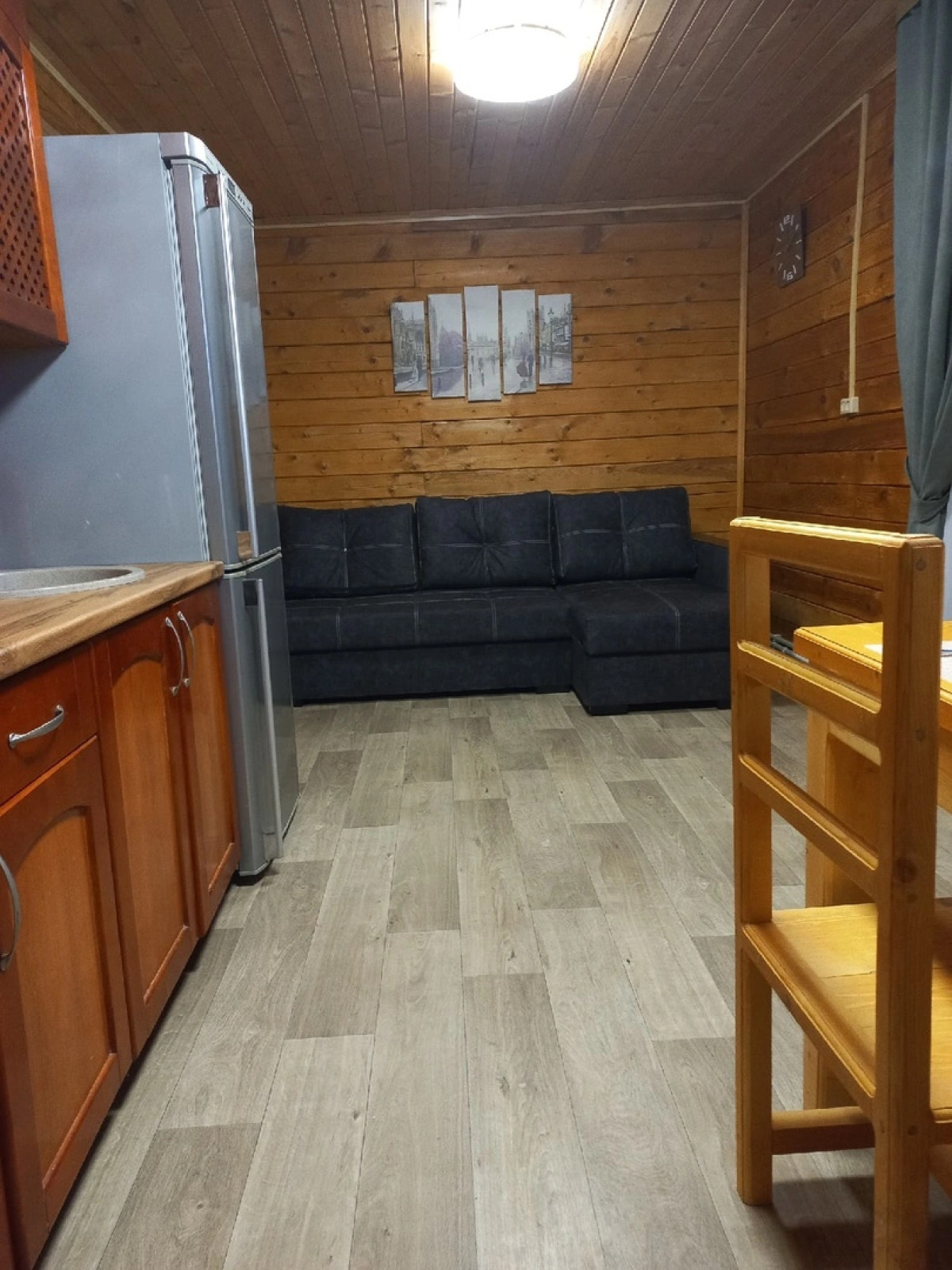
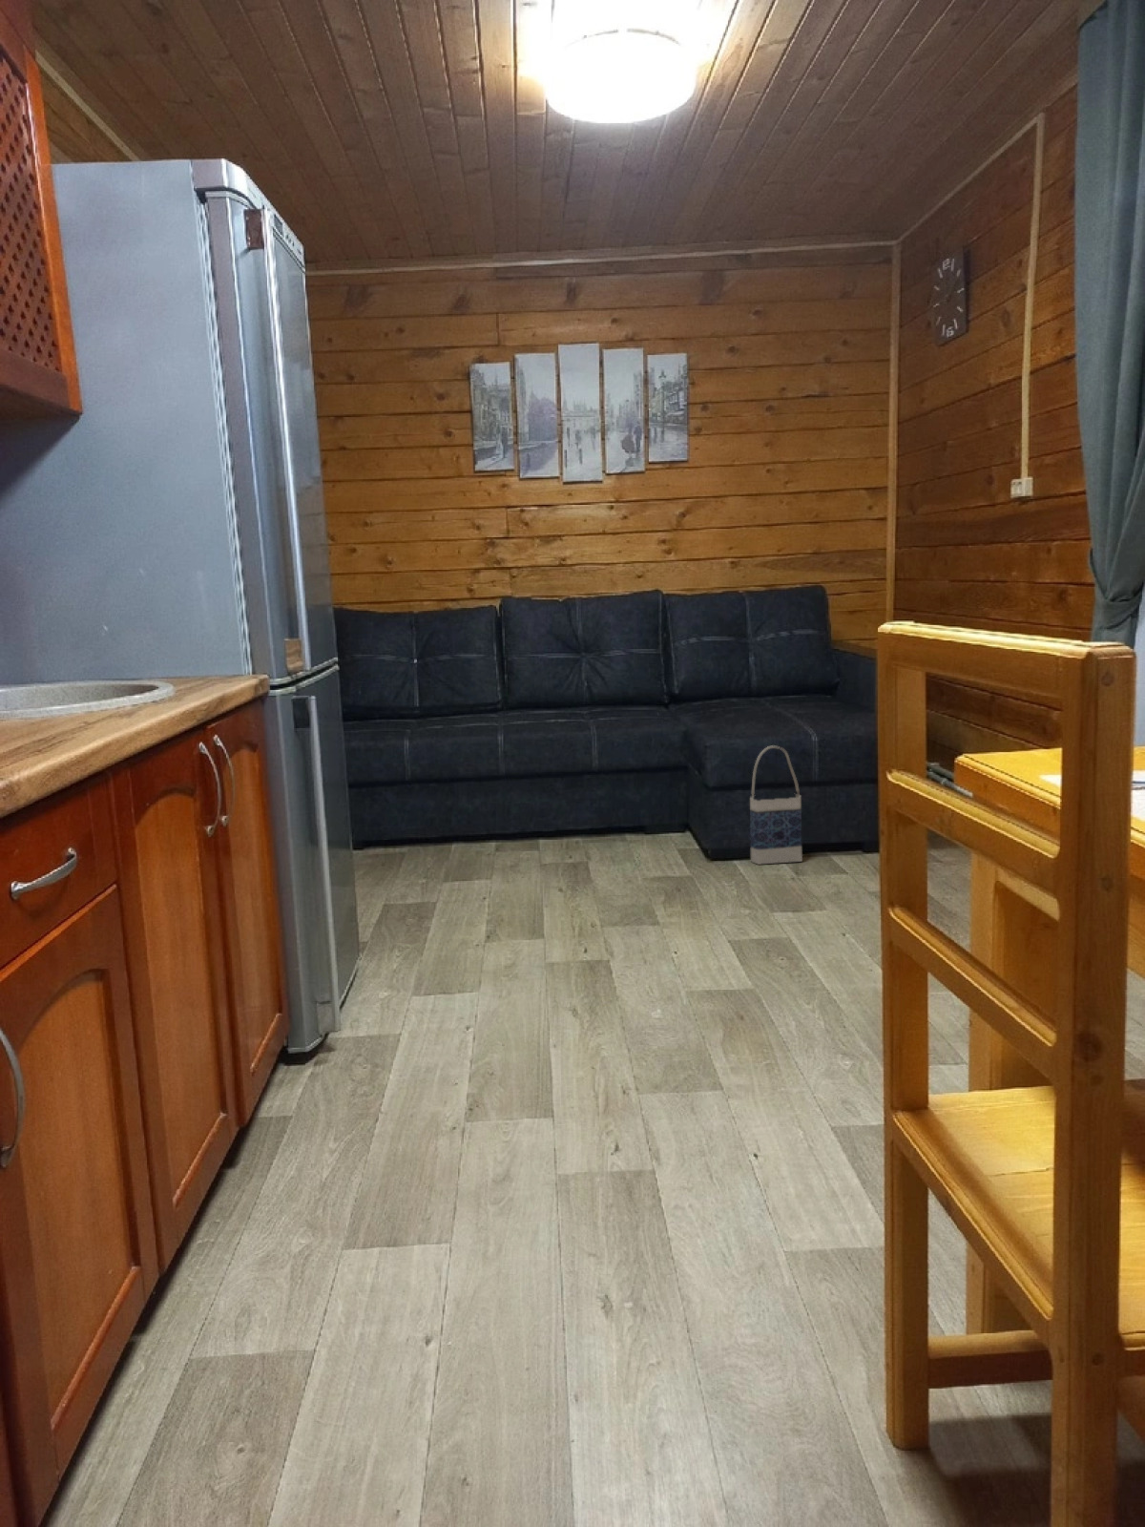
+ bag (775, 803)
